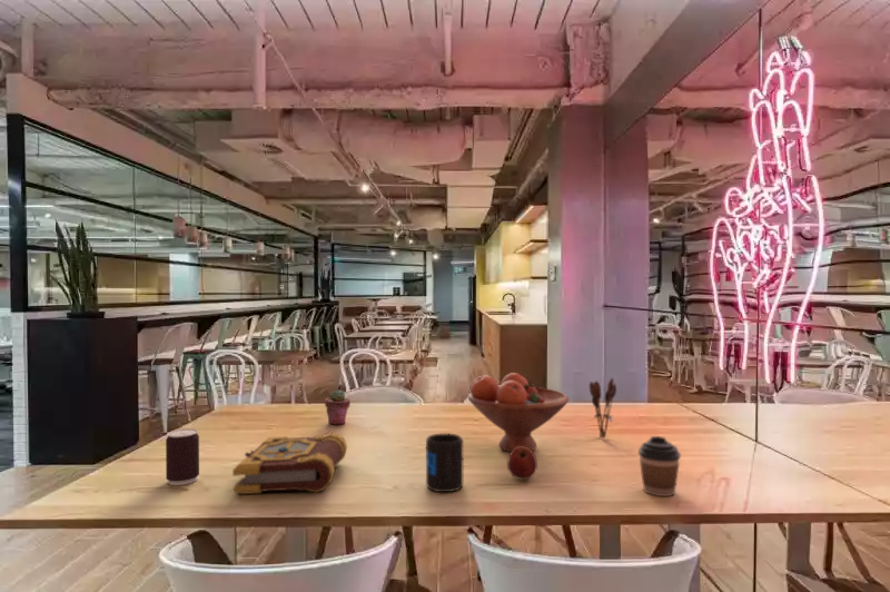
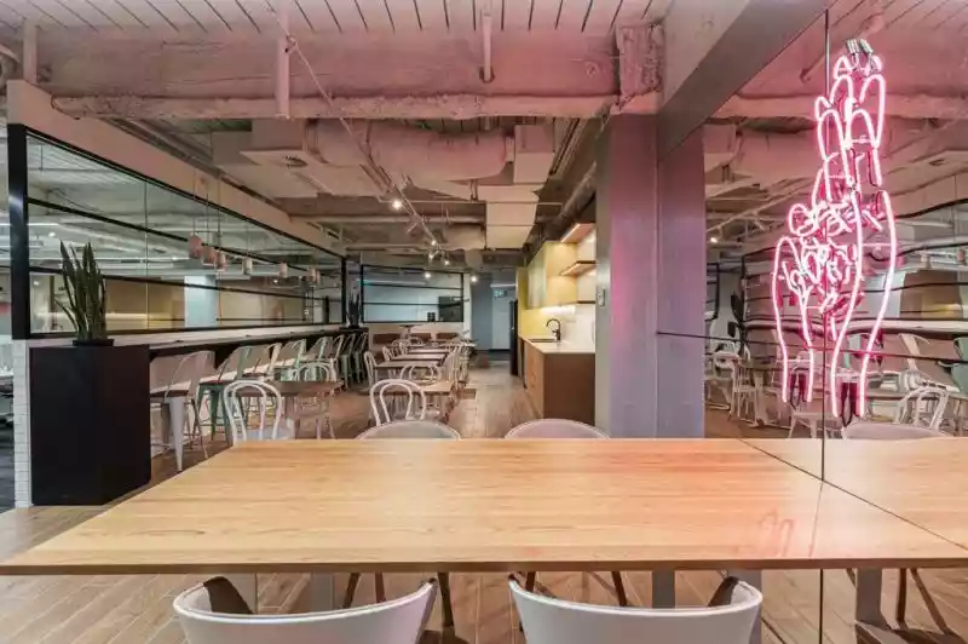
- coffee cup (659, 465)
- utensil holder (605, 407)
- fruit bowl (517, 411)
- mug (445, 464)
- potted succulent (337, 406)
- beverage can (182, 456)
- apple (522, 462)
- book (294, 458)
